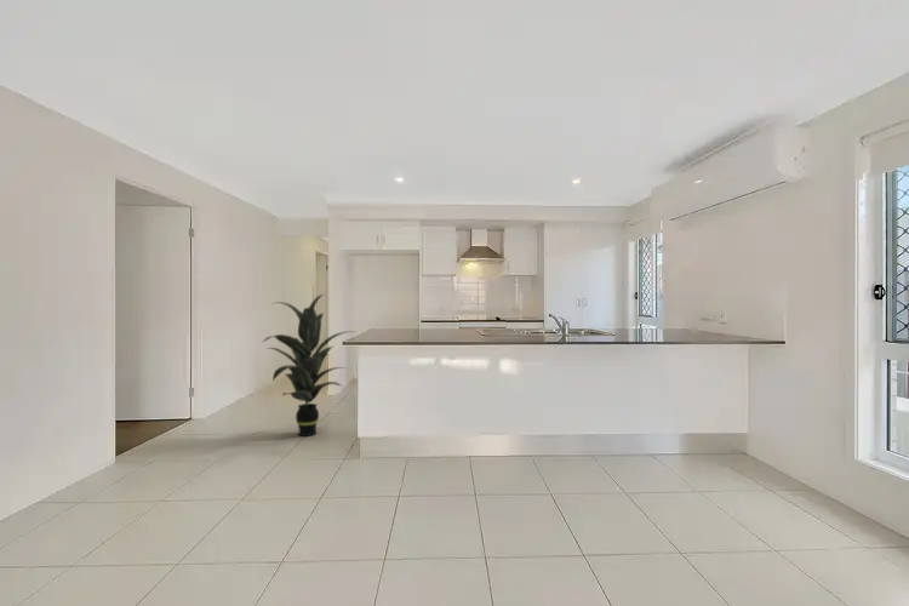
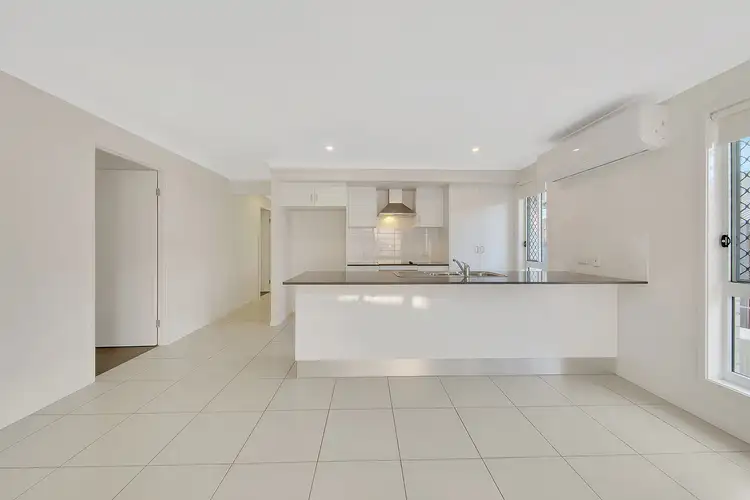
- indoor plant (309, 365)
